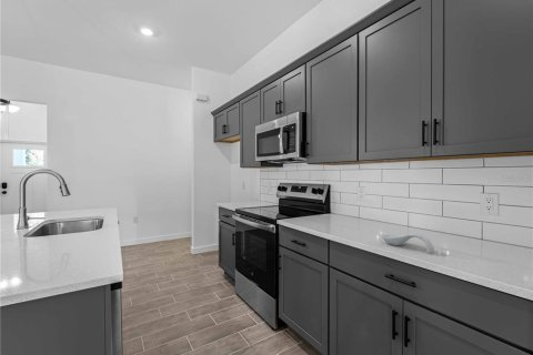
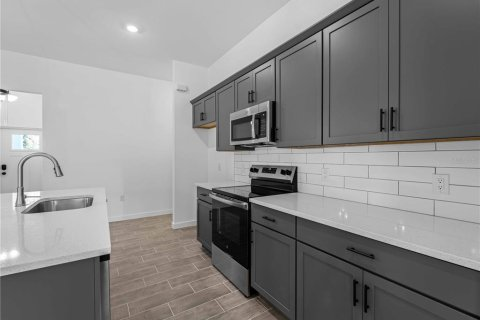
- spoon rest (405, 239)
